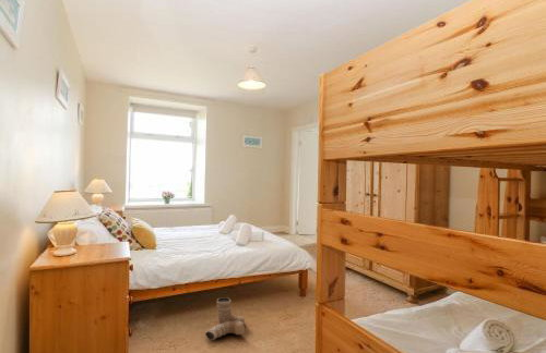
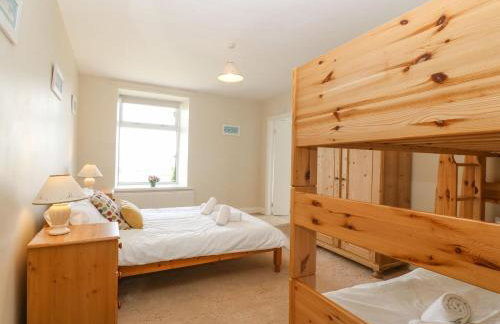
- boots (227, 318)
